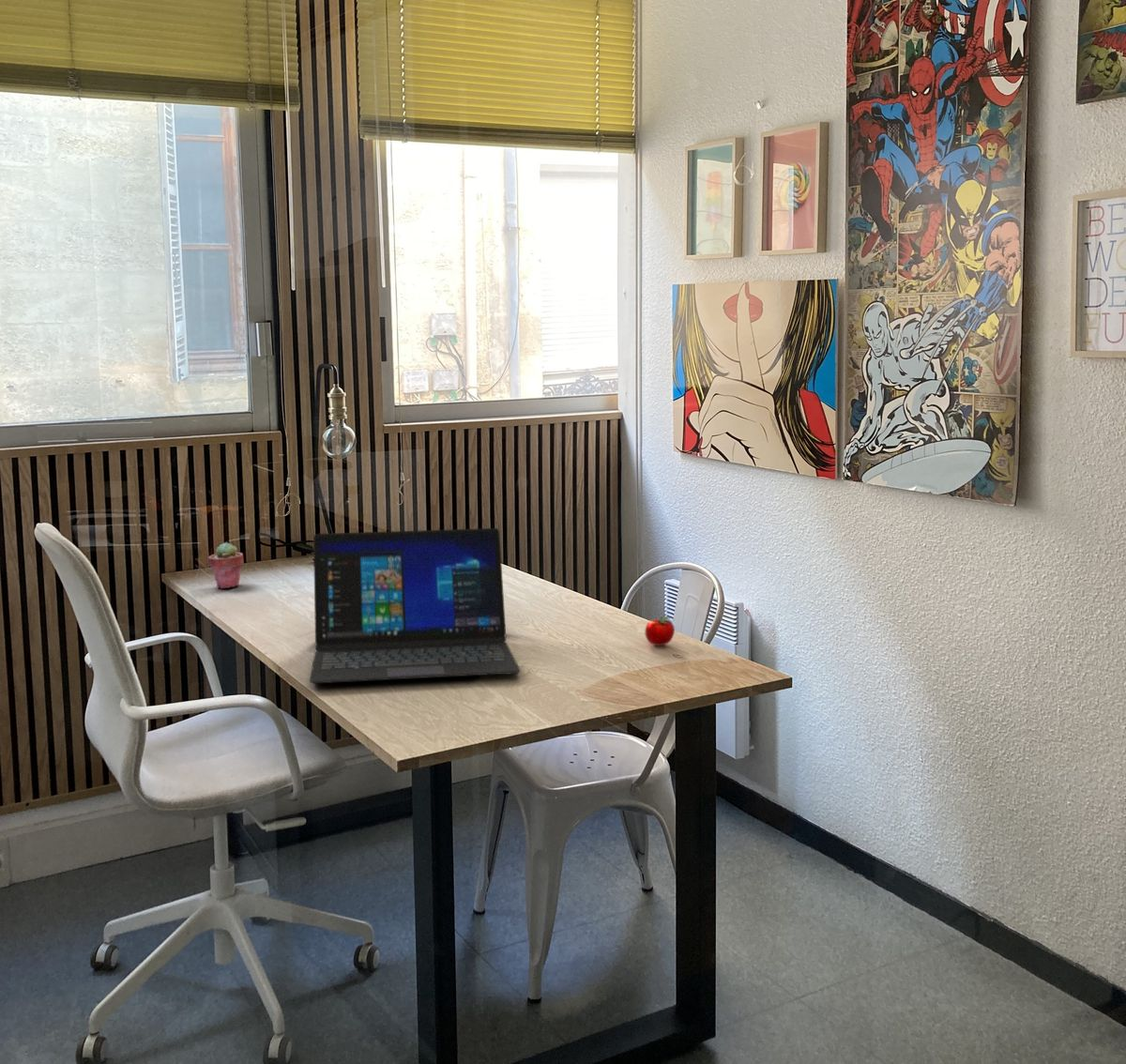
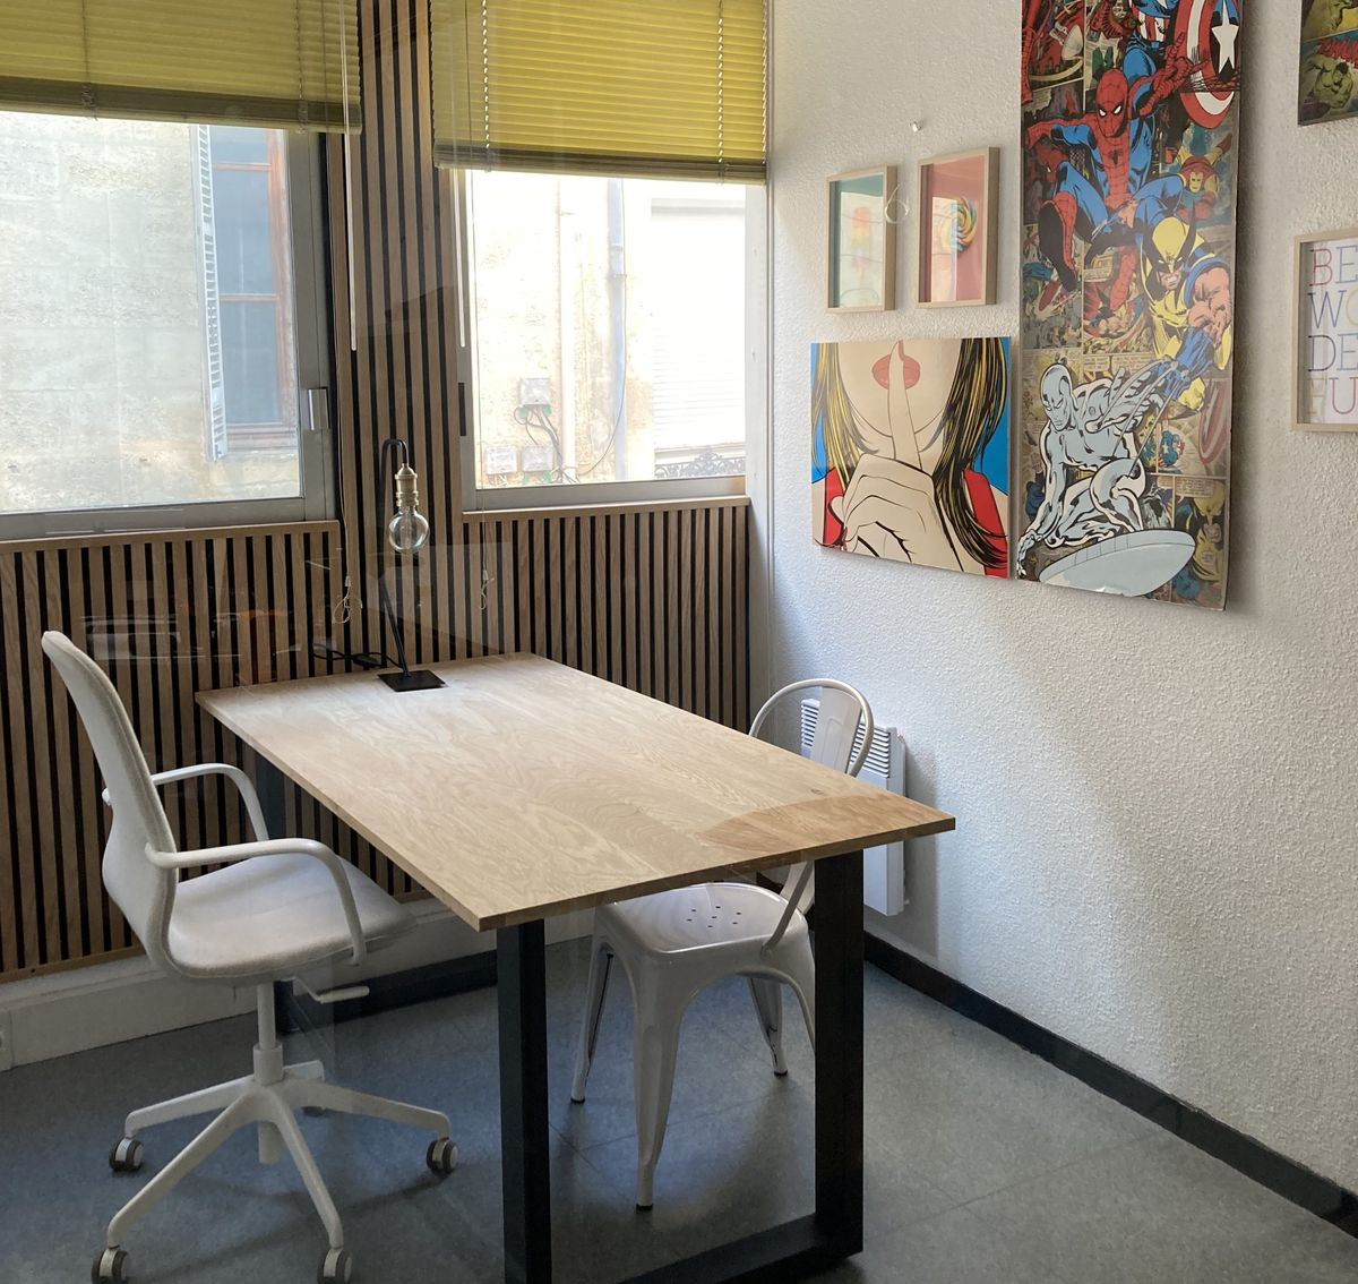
- apple (662, 630)
- potted succulent (226, 564)
- laptop (411, 600)
